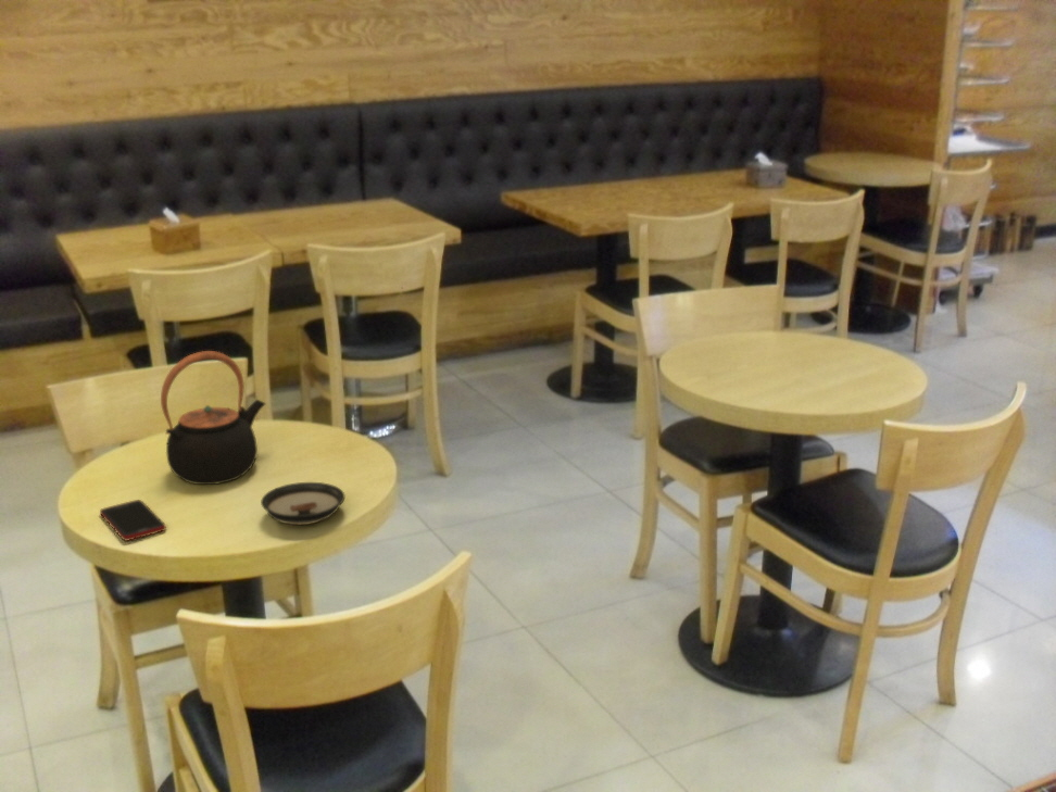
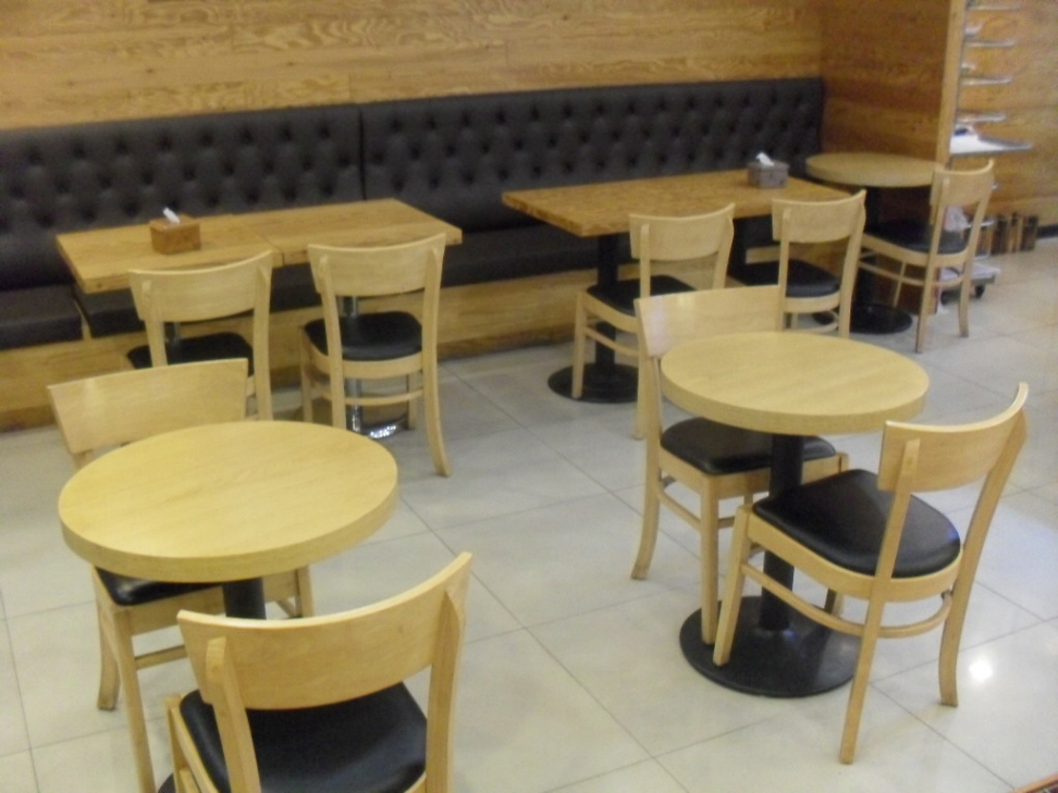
- cell phone (133, 519)
- saucer (303, 506)
- teapot (215, 411)
